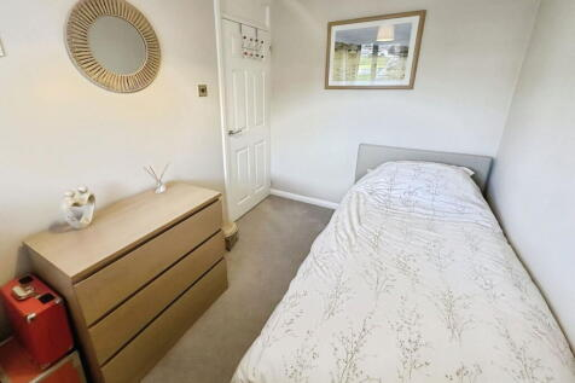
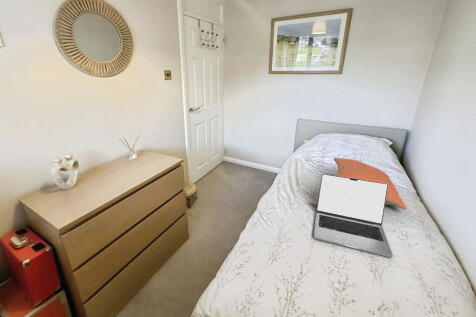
+ pillow (364, 179)
+ laptop (352, 210)
